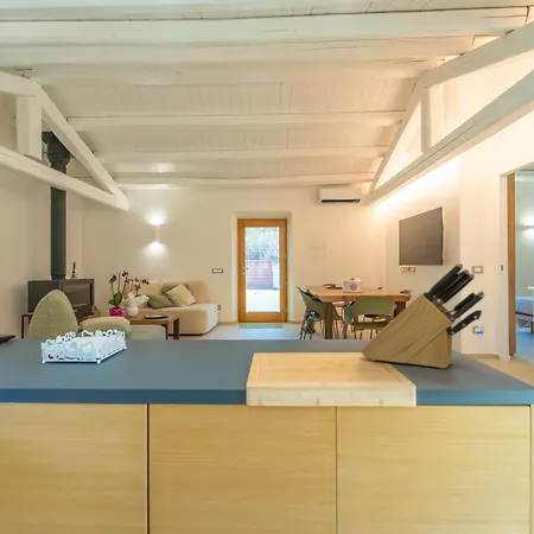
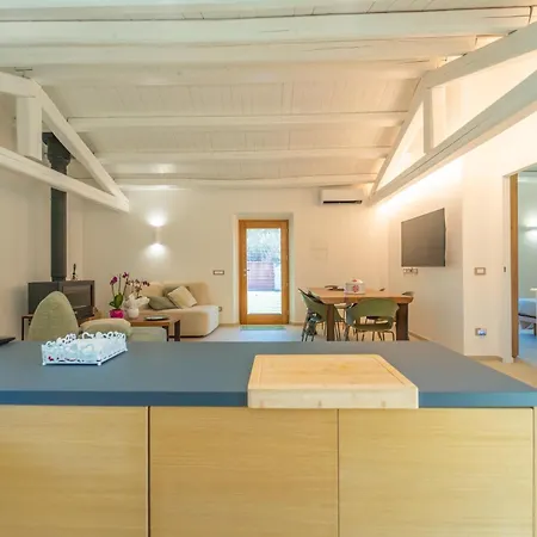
- knife block (420, 312)
